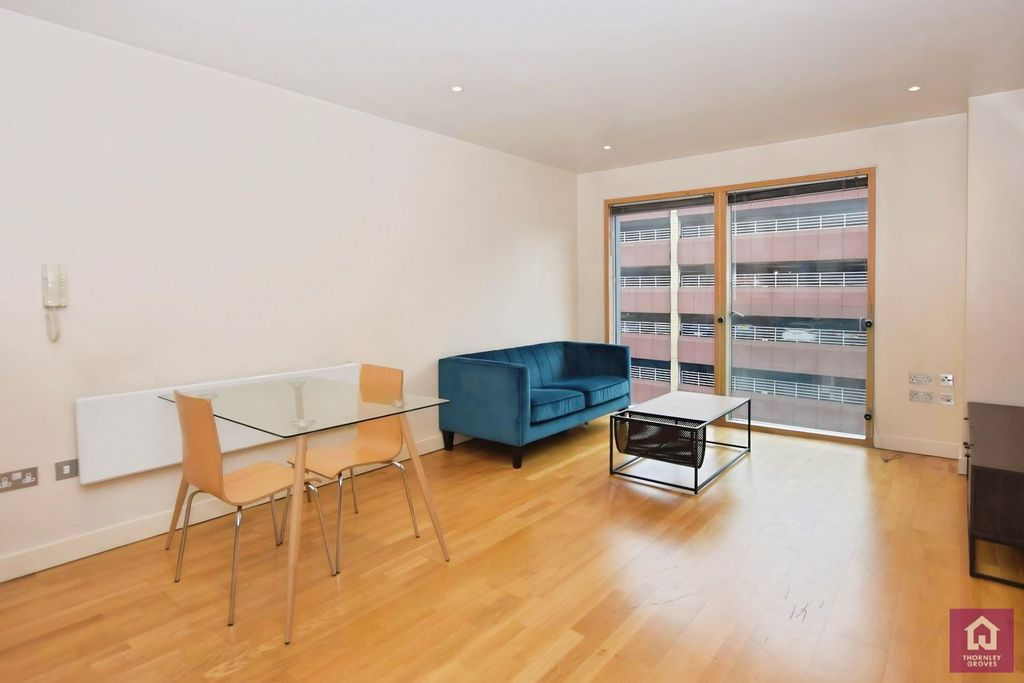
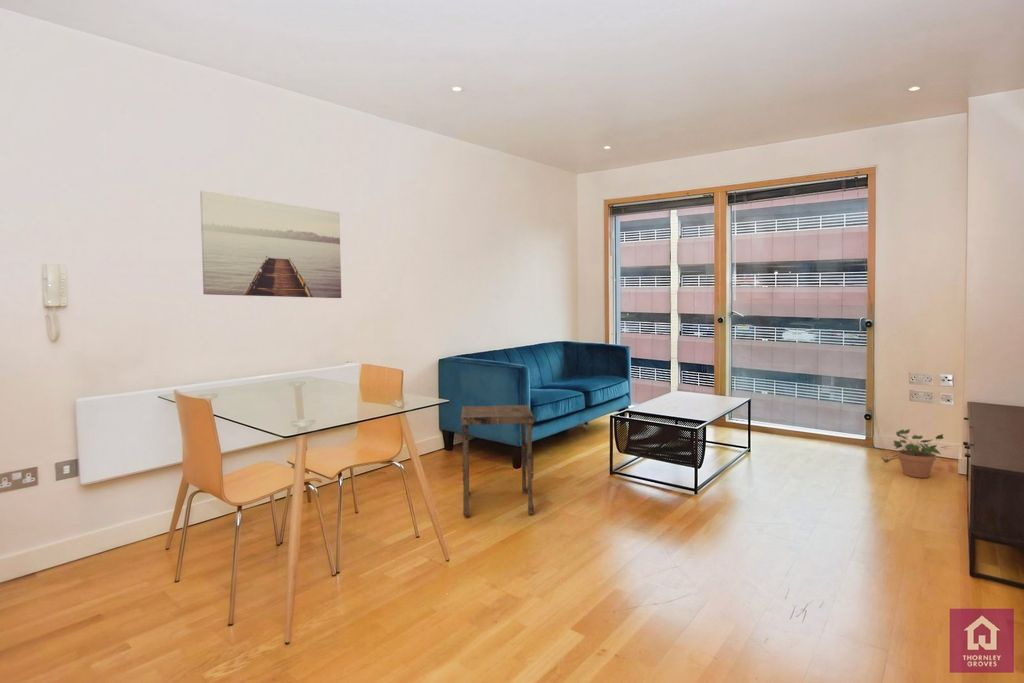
+ side table (522, 457)
+ potted plant (920, 453)
+ wall art (277, 249)
